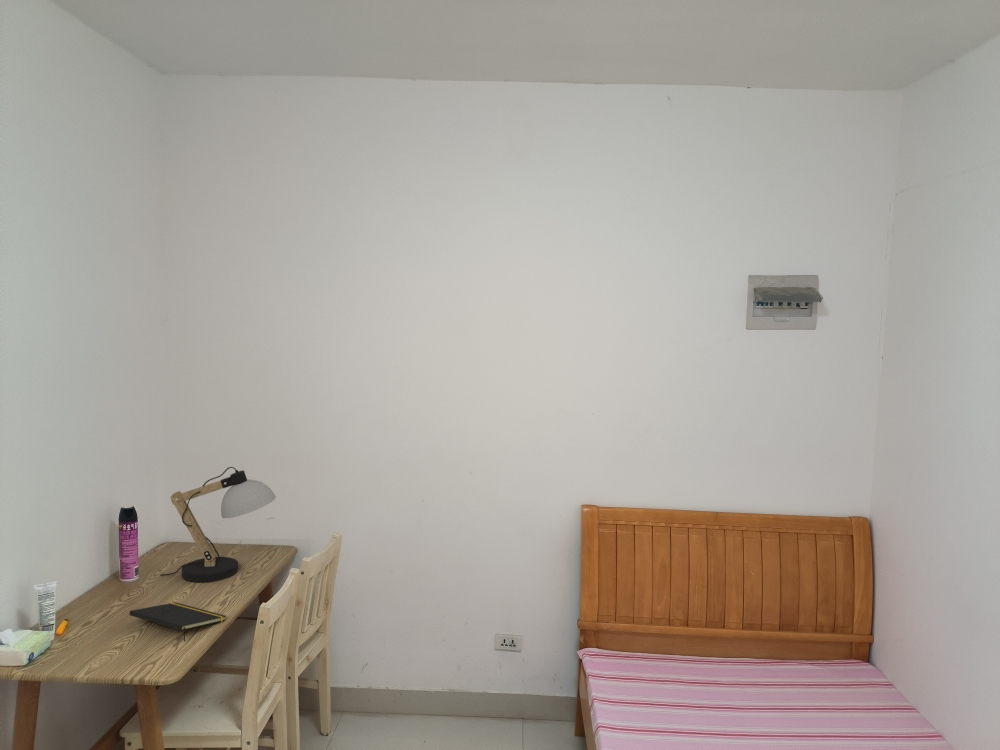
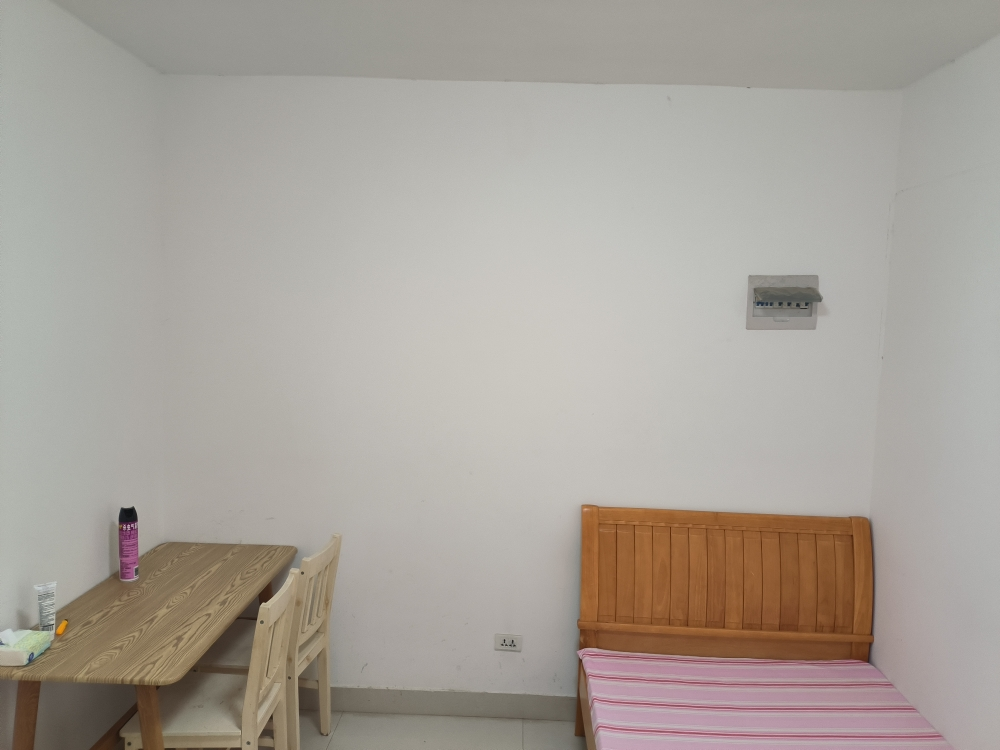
- desk lamp (222, 517)
- notepad (178, 615)
